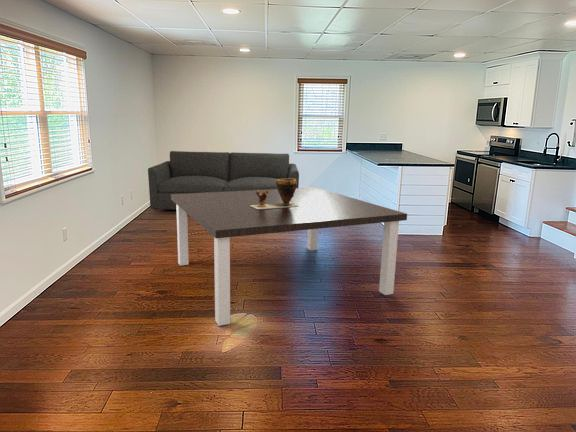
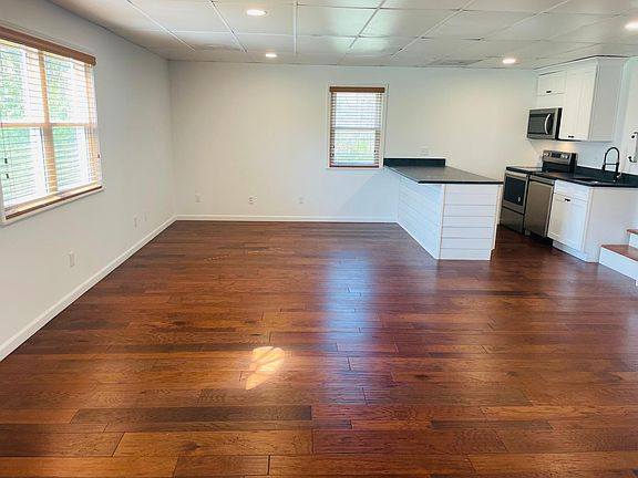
- sofa (227, 179)
- dining table (277, 232)
- clay pot (278, 191)
